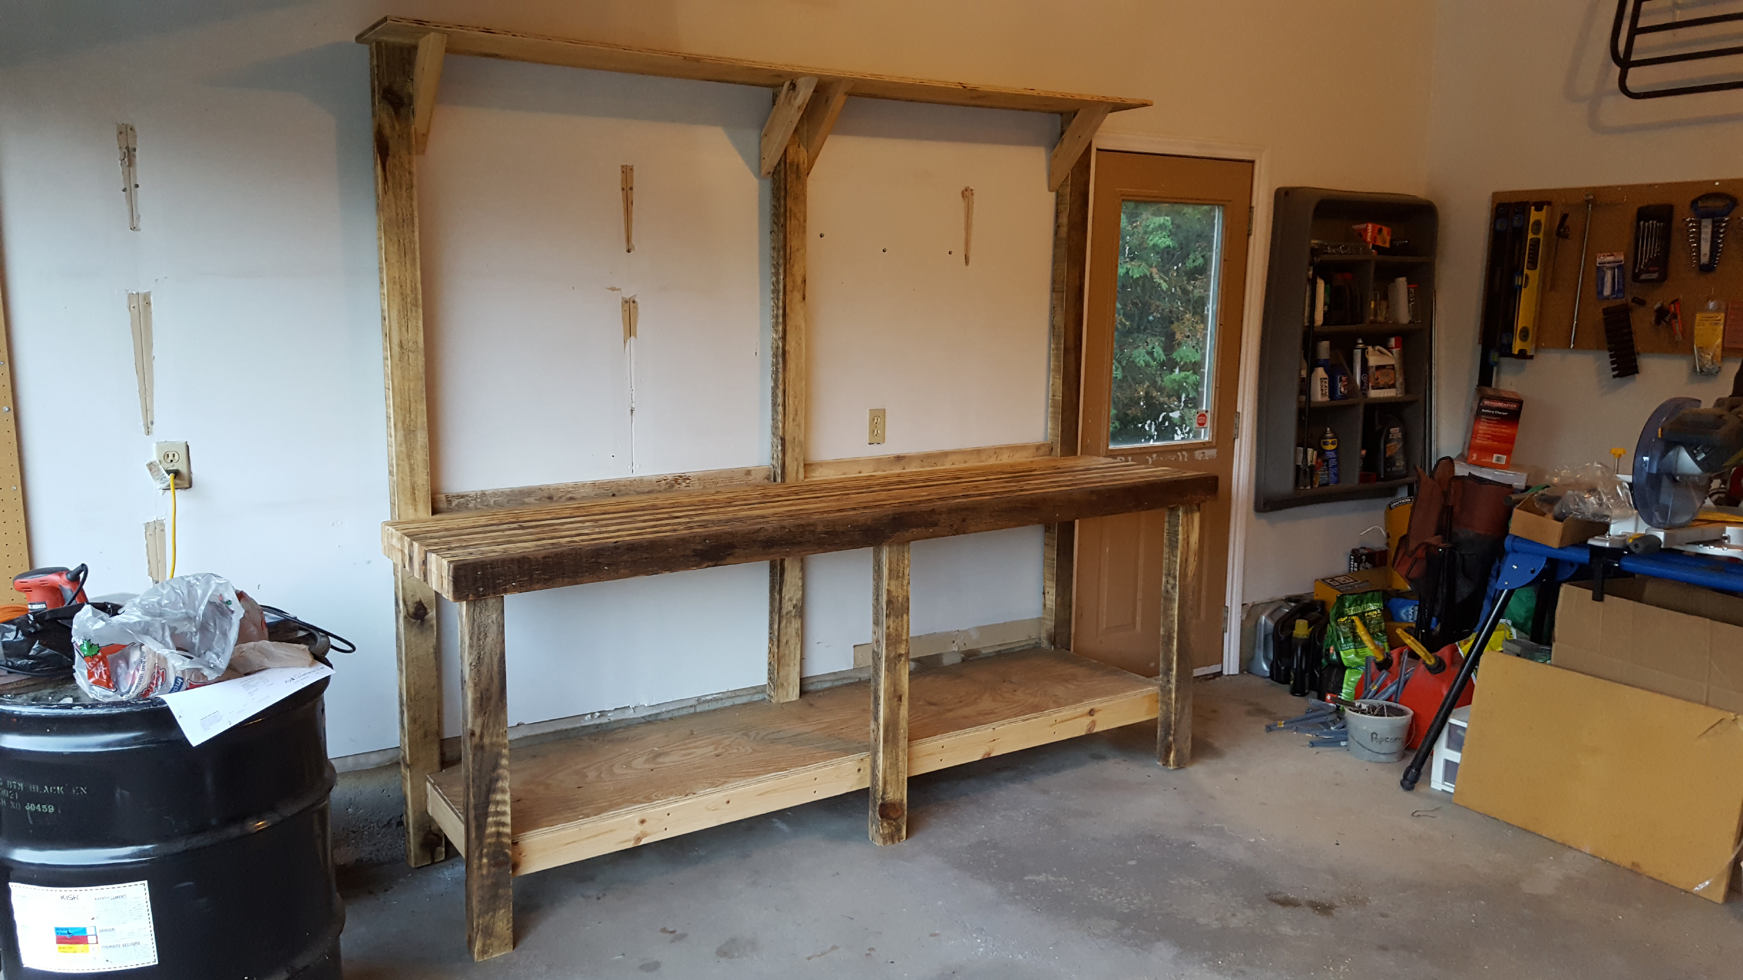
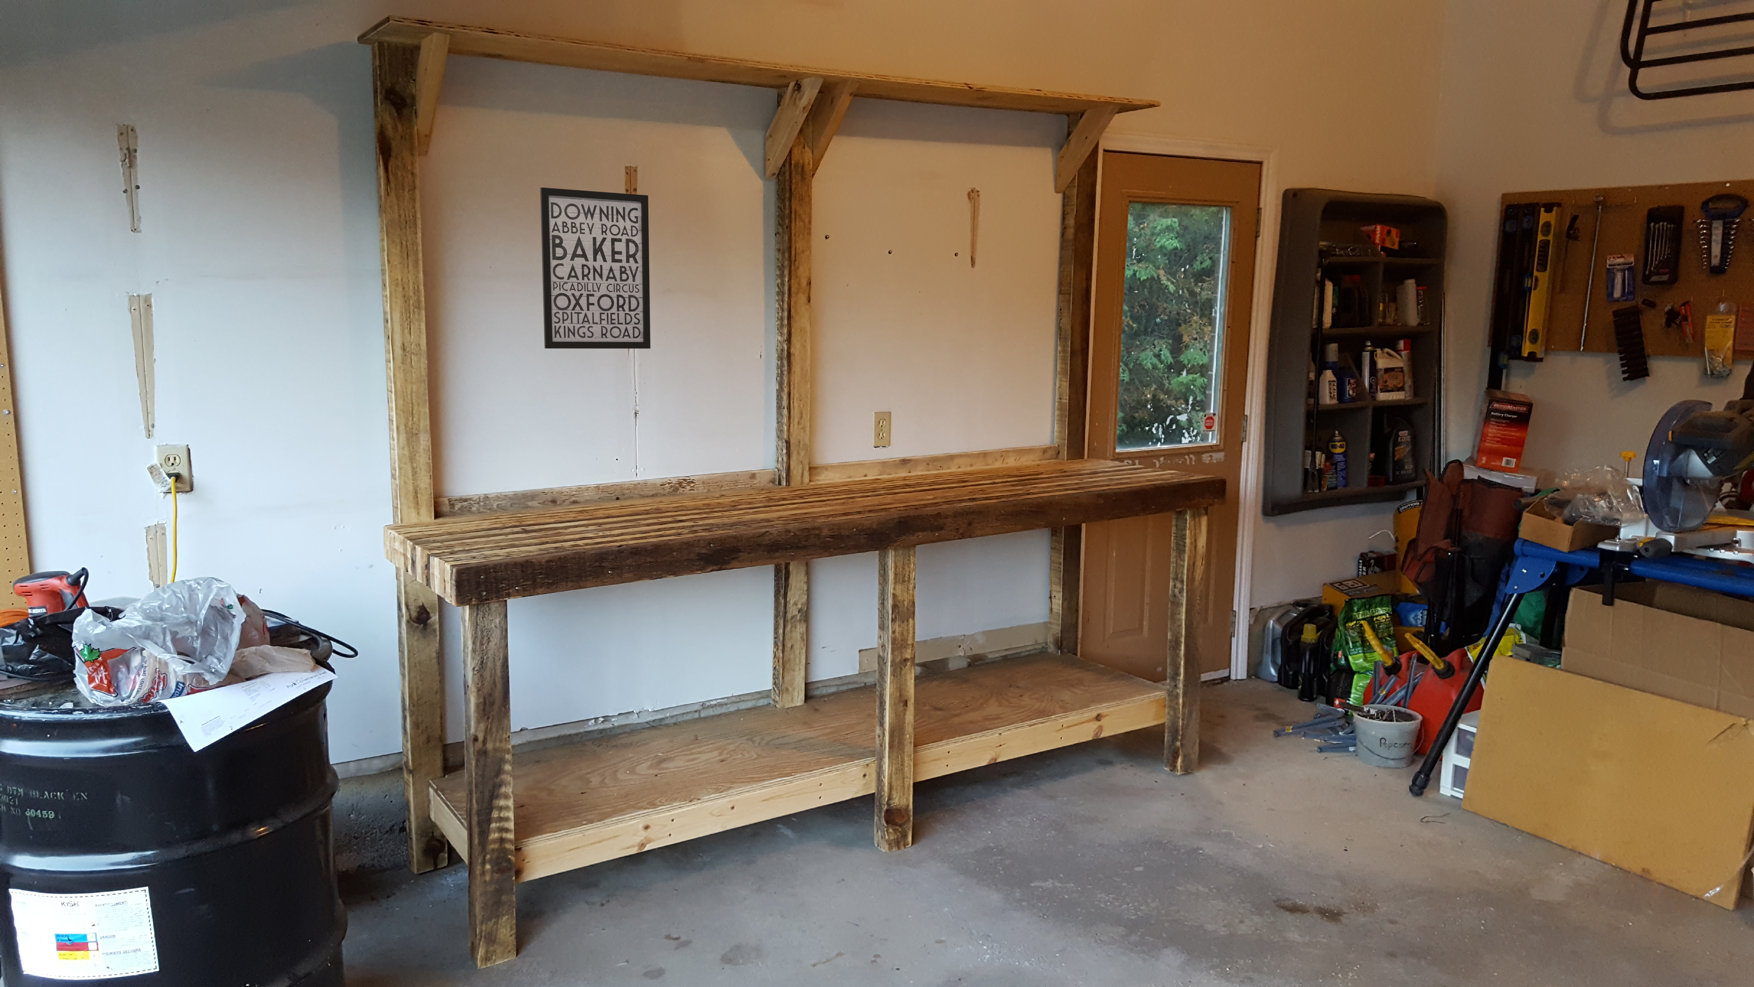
+ wall art (598, 271)
